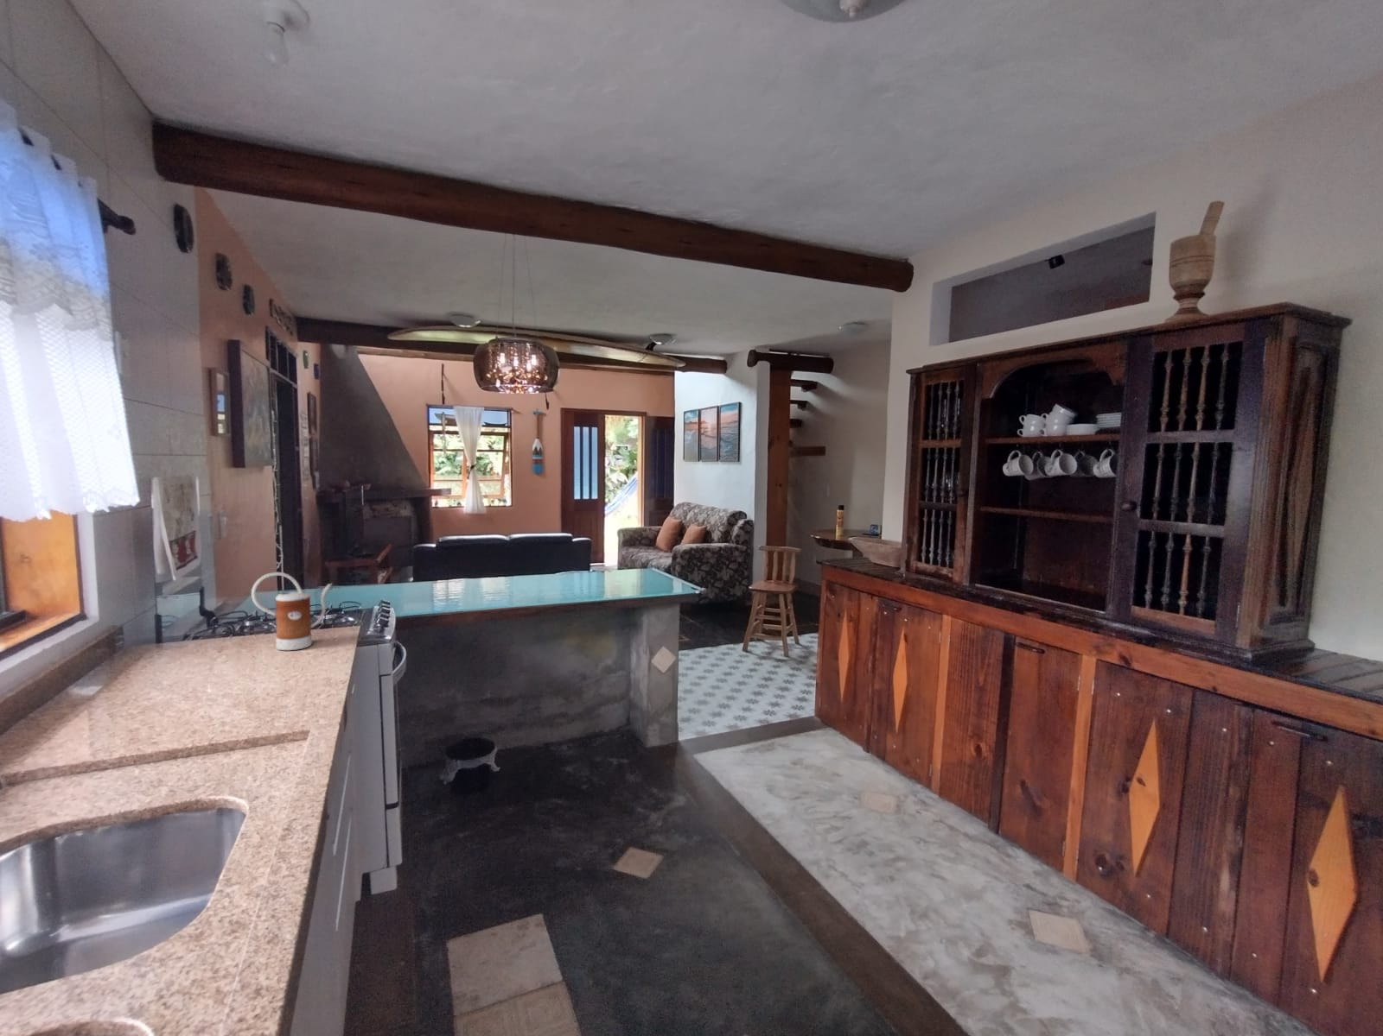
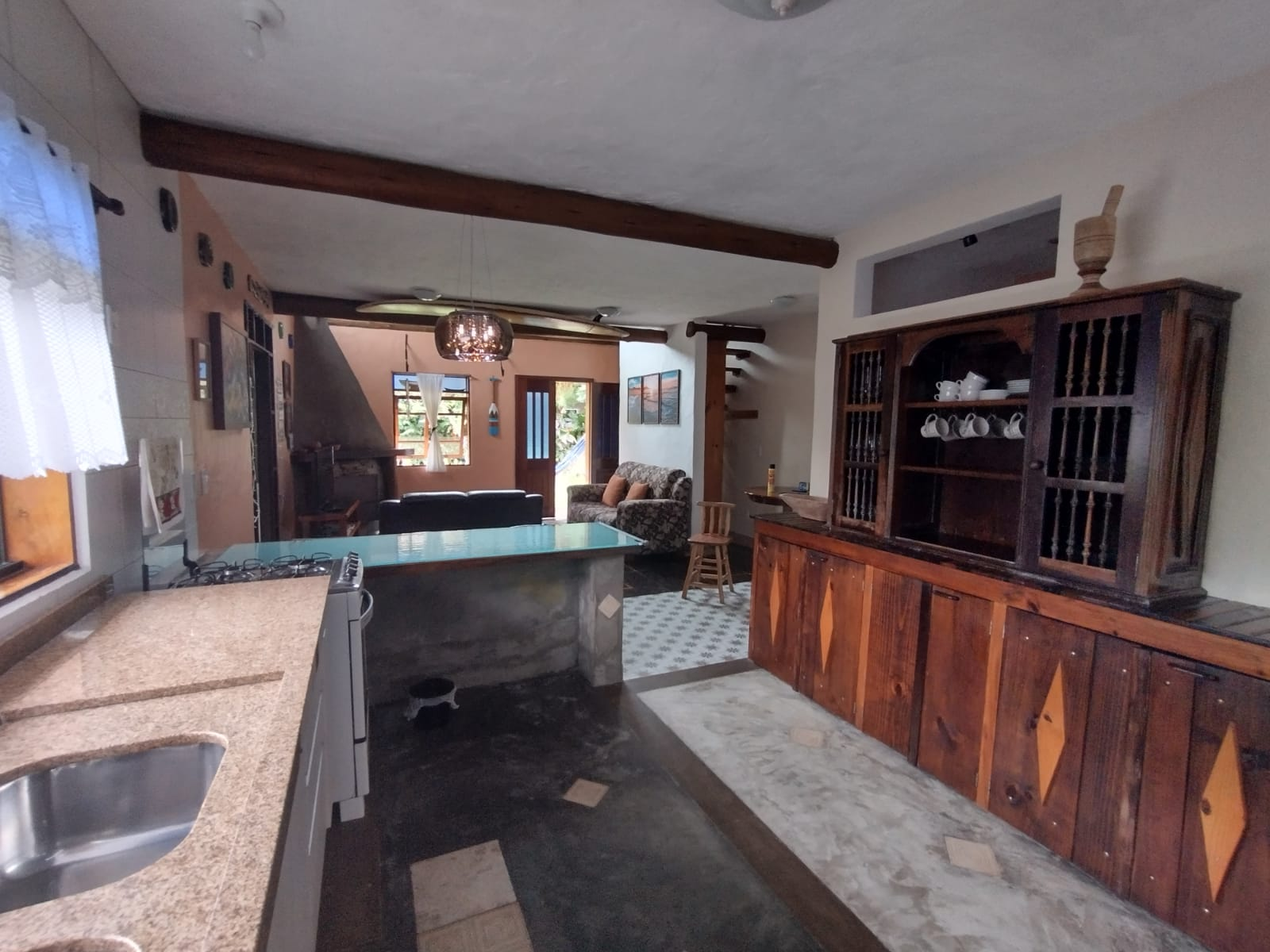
- kettle (294, 608)
